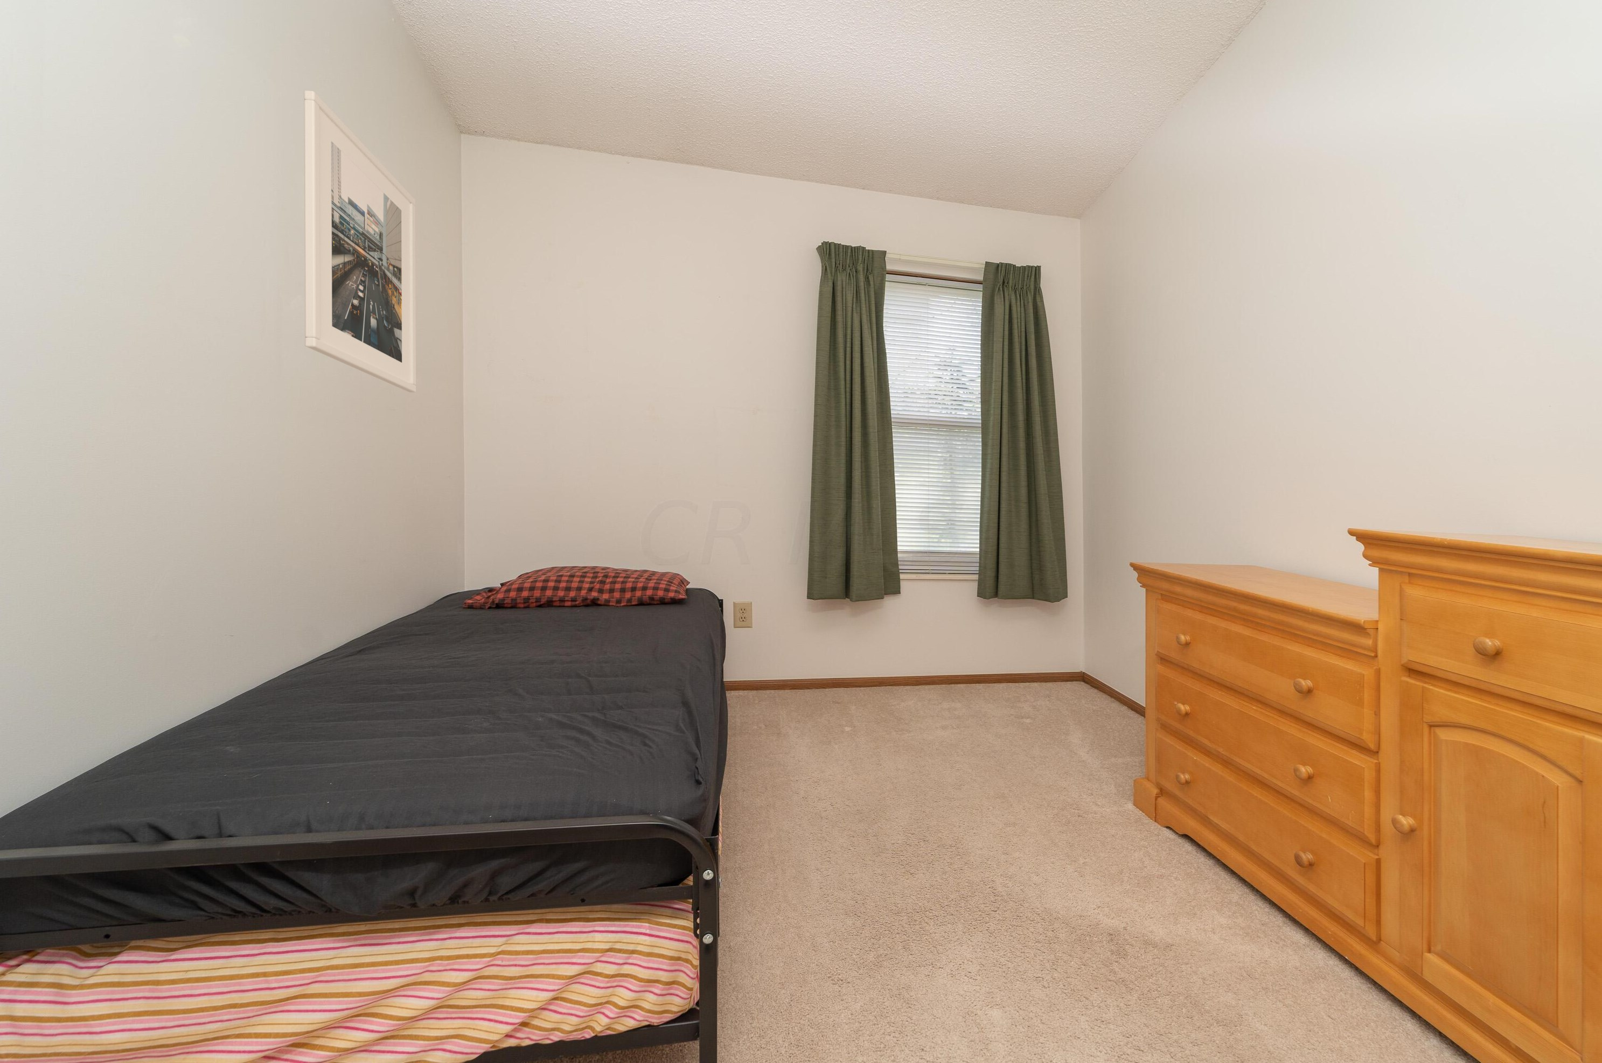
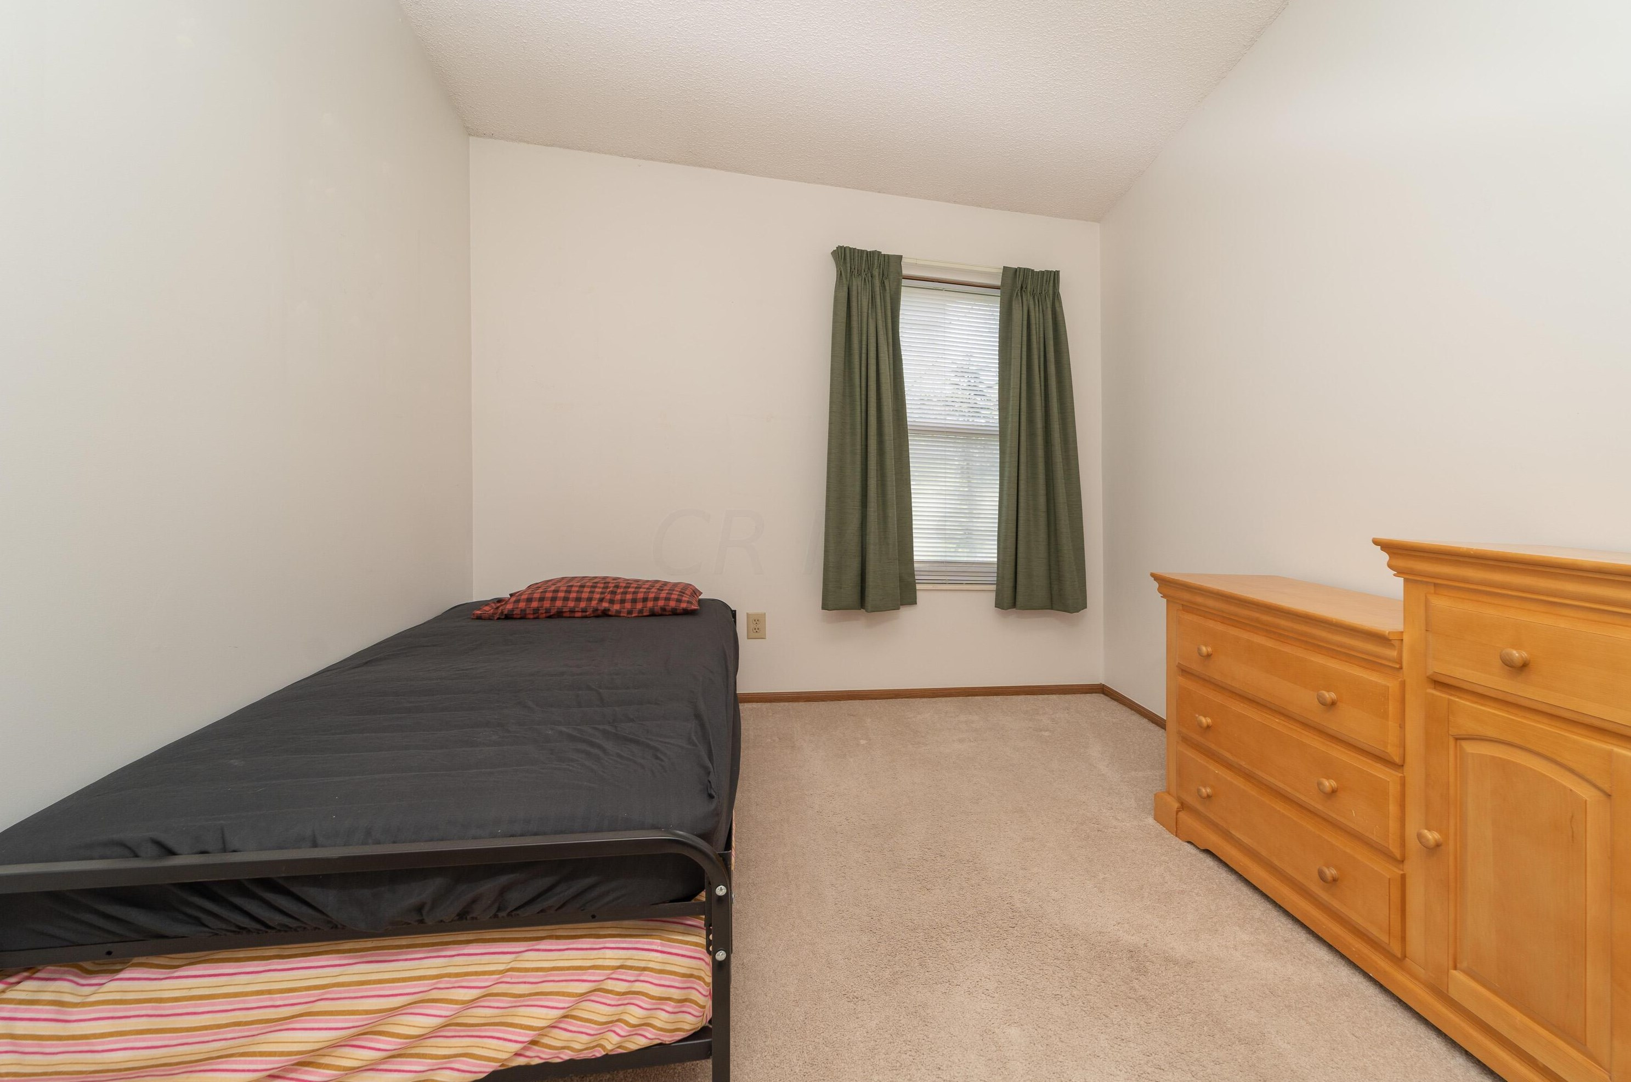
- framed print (368, 262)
